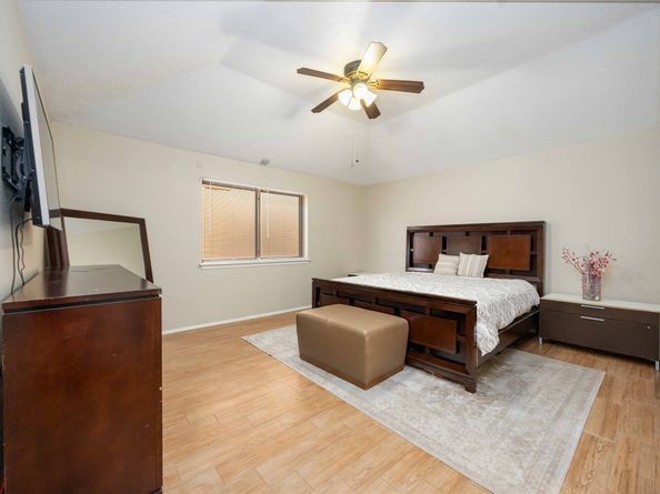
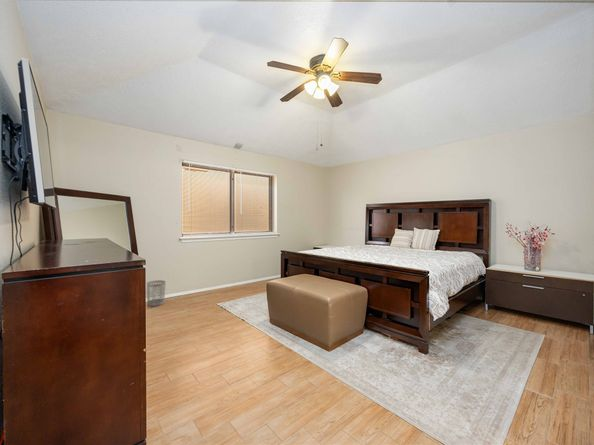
+ wastebasket (156, 293)
